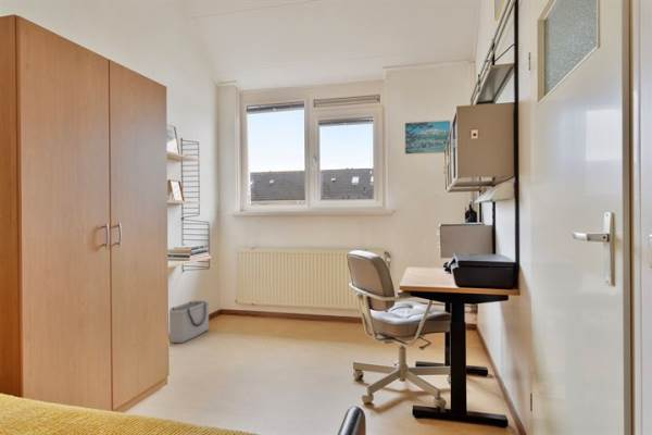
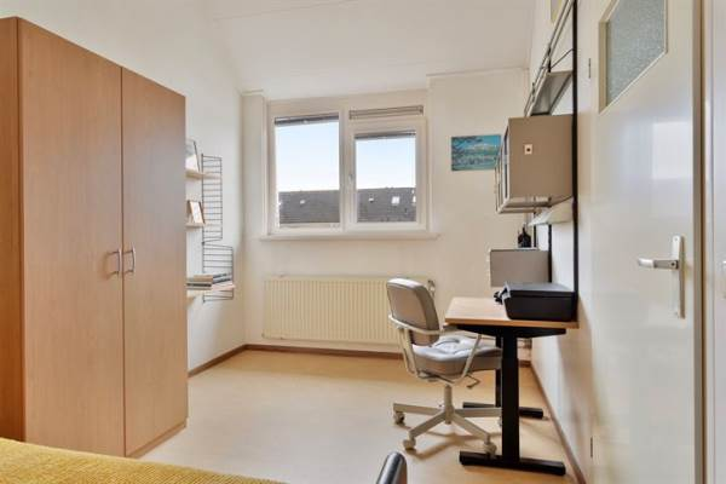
- storage bin (189, 320)
